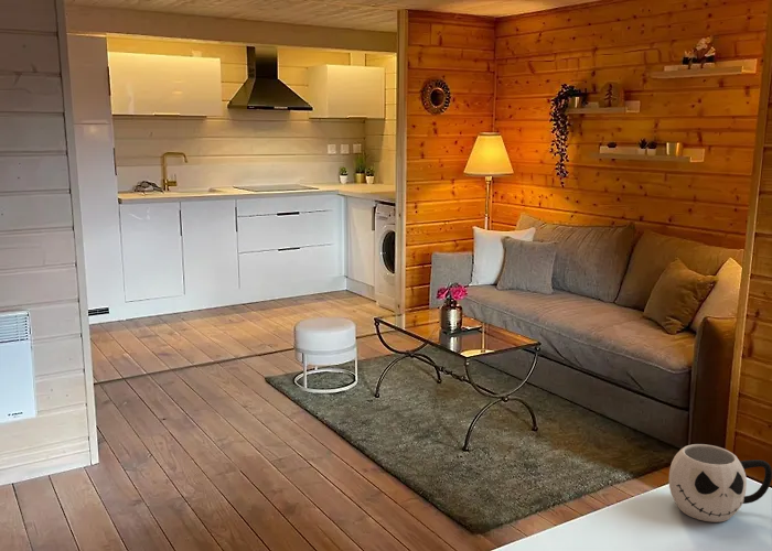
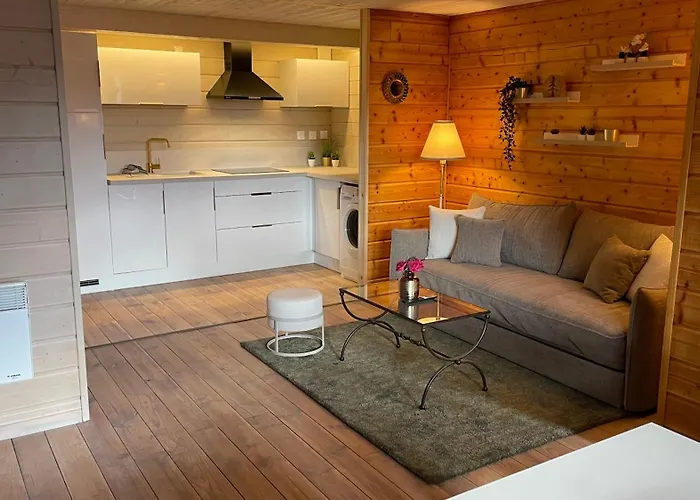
- mug (720, 482)
